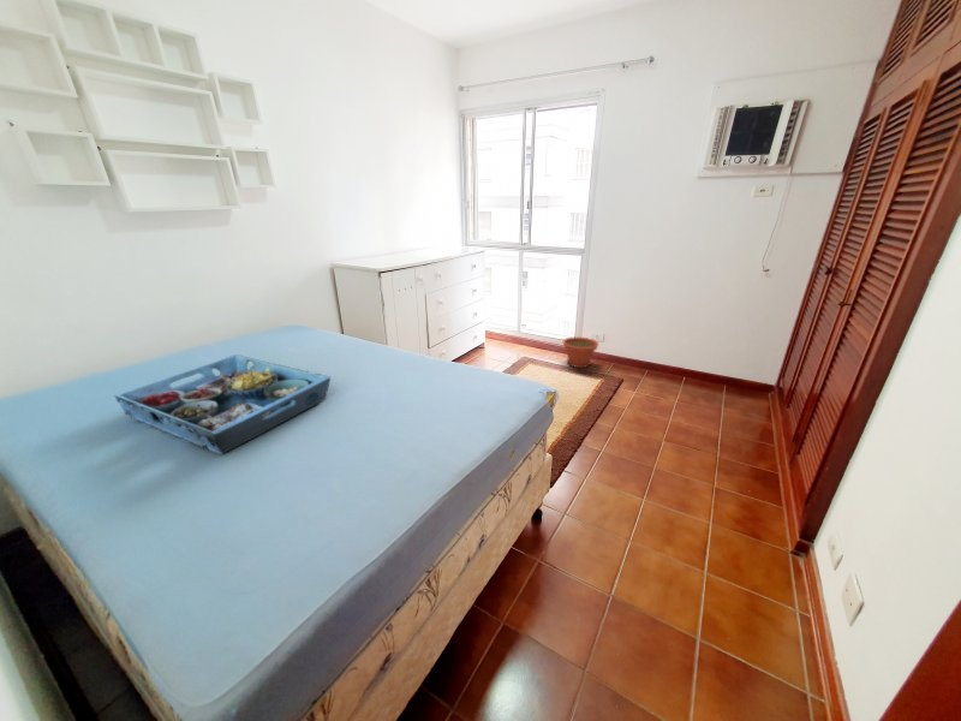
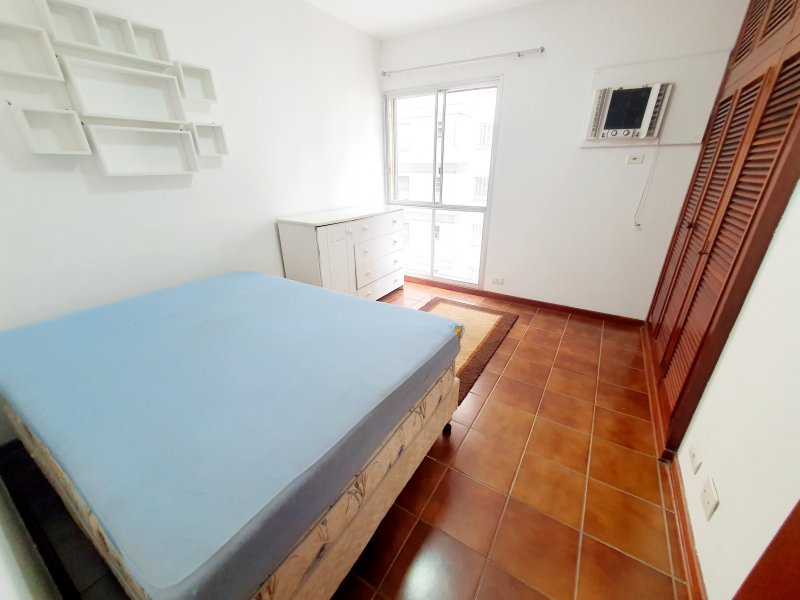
- plant pot (579, 353)
- serving tray (229, 394)
